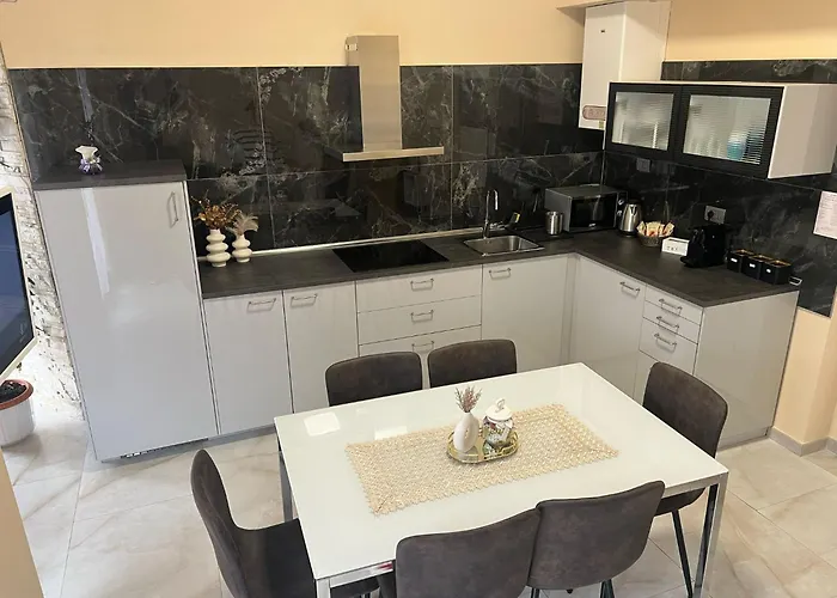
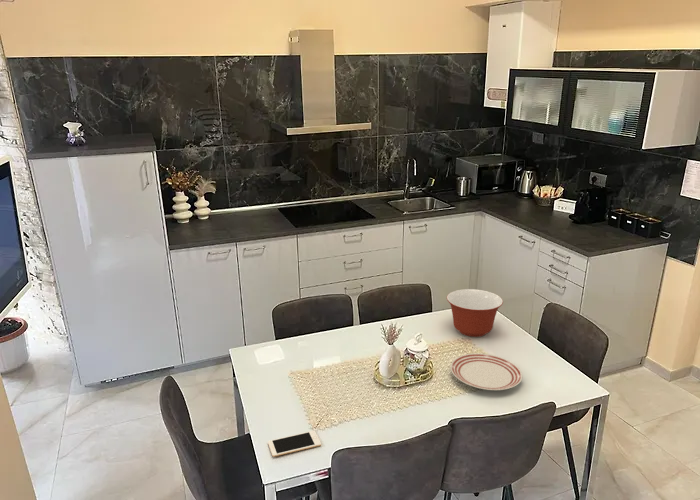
+ cell phone (294, 443)
+ dinner plate (485, 373)
+ mixing bowl (473, 315)
